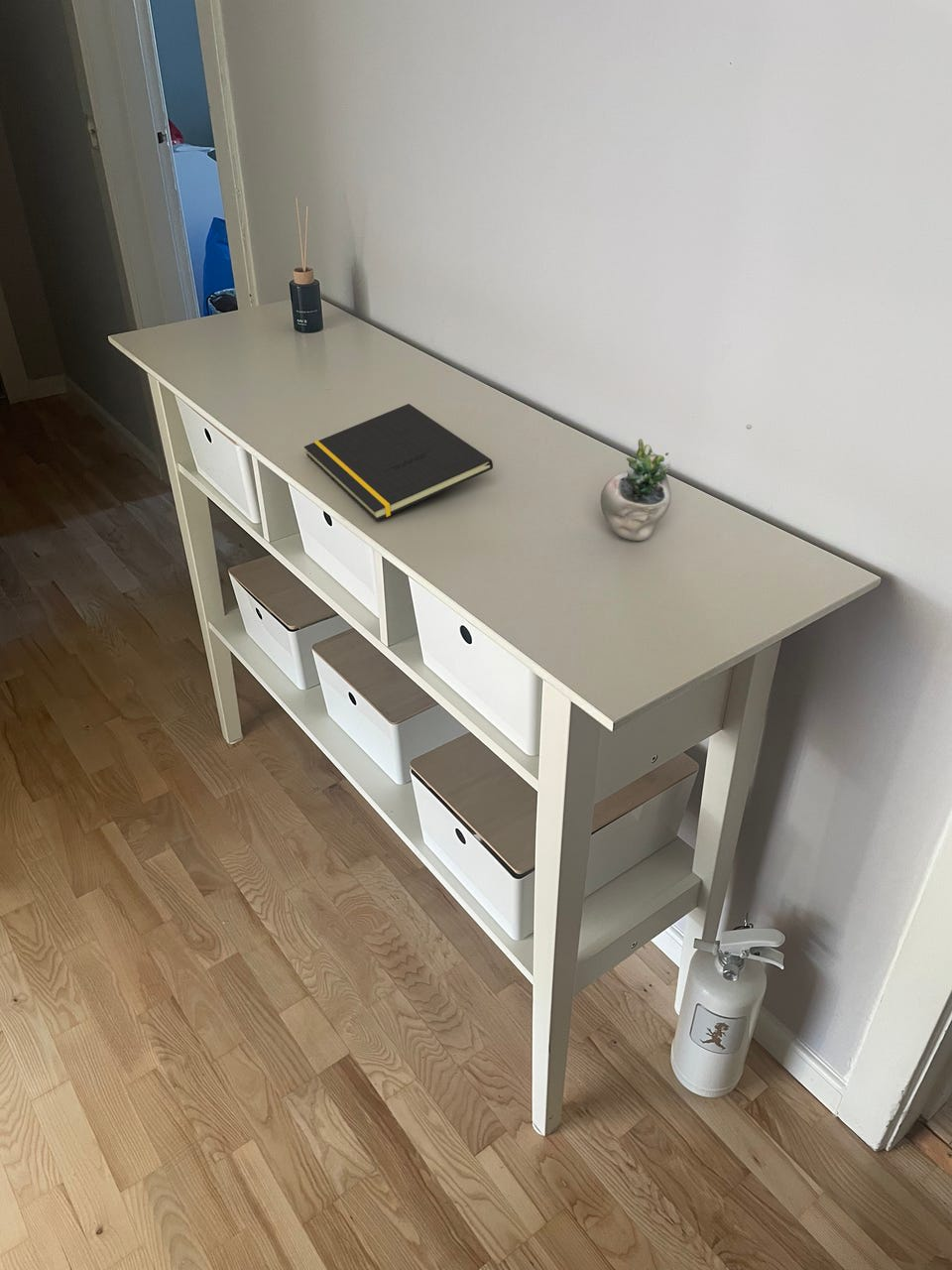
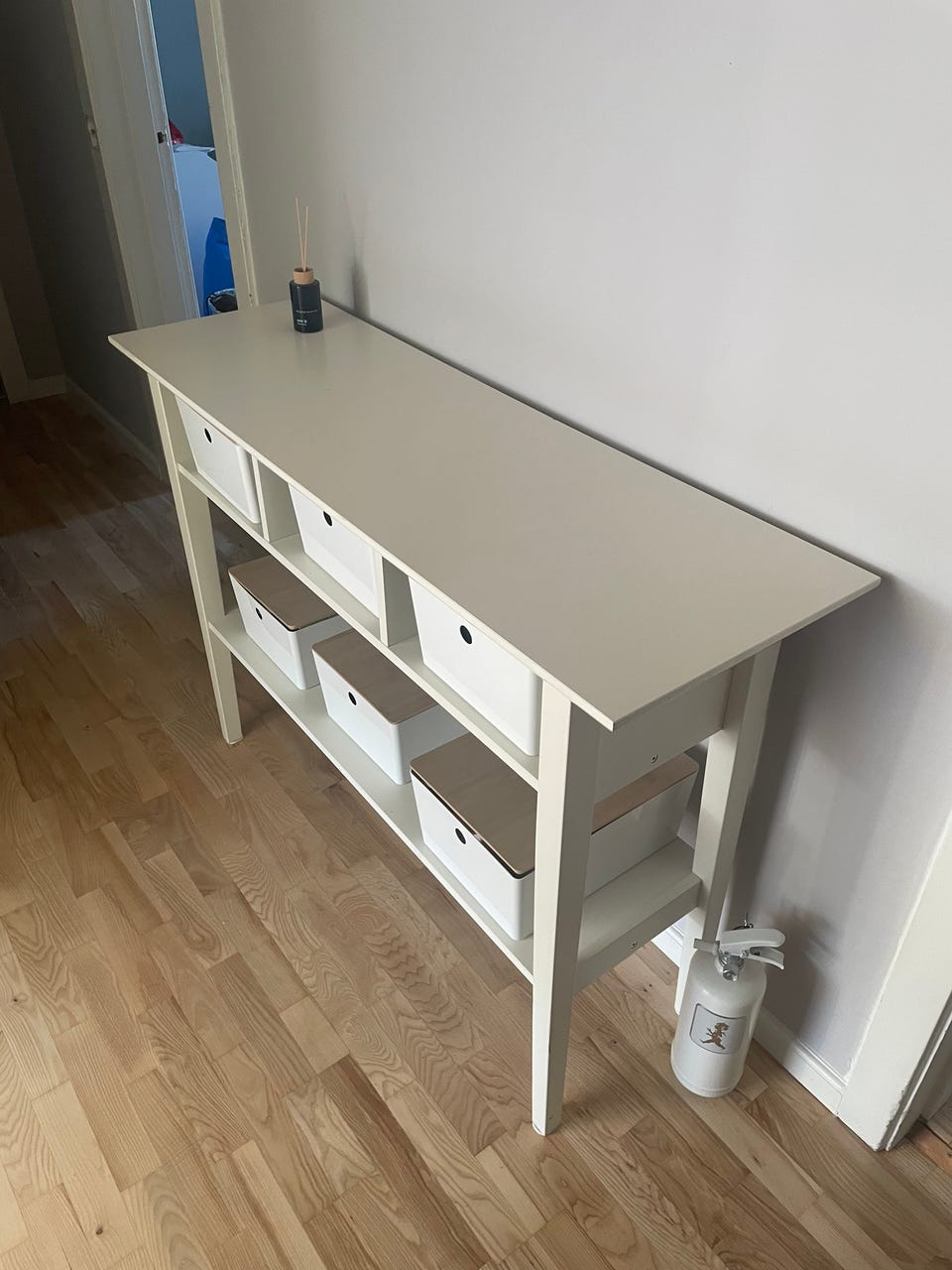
- notepad (394, 456)
- succulent plant (665, 480)
